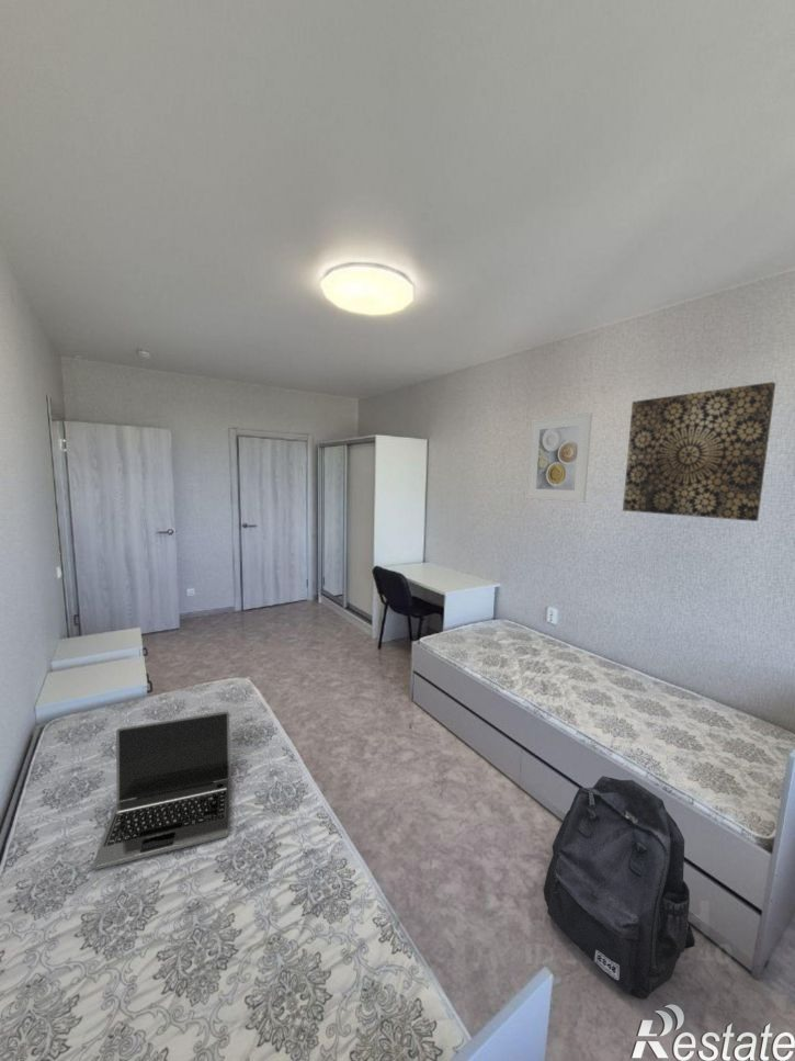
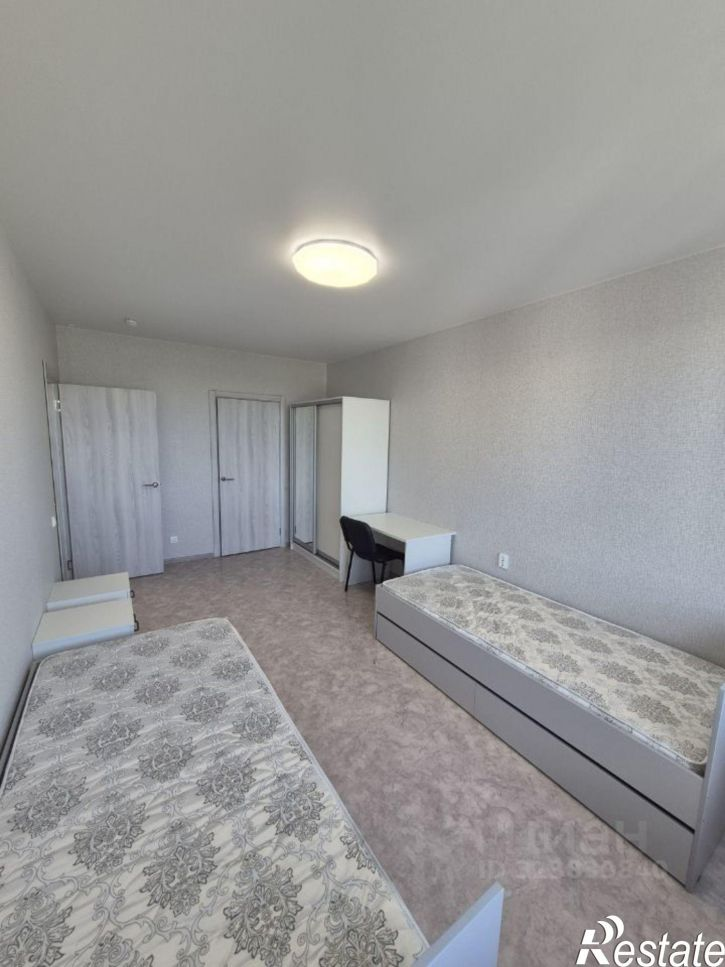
- laptop (170, 780)
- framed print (557, 459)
- wall art (689, 455)
- backpack (617, 861)
